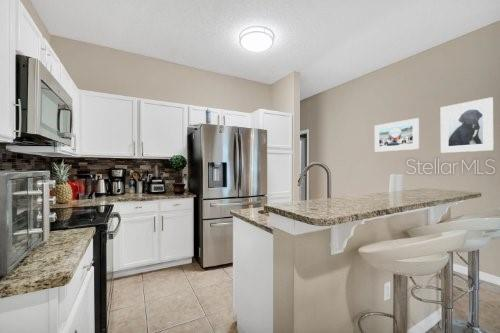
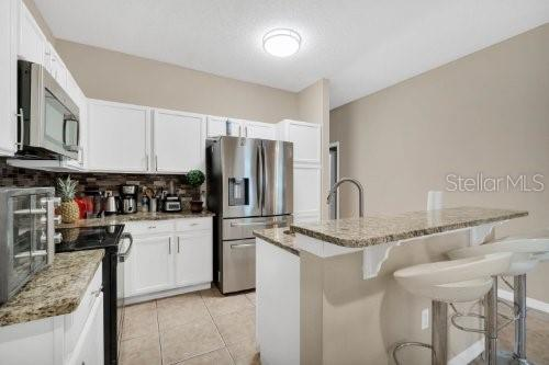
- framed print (395, 136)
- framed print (464, 127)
